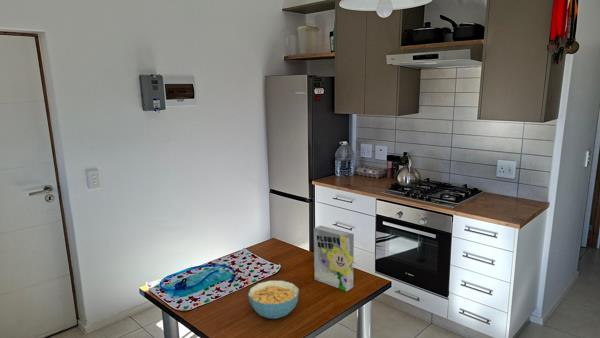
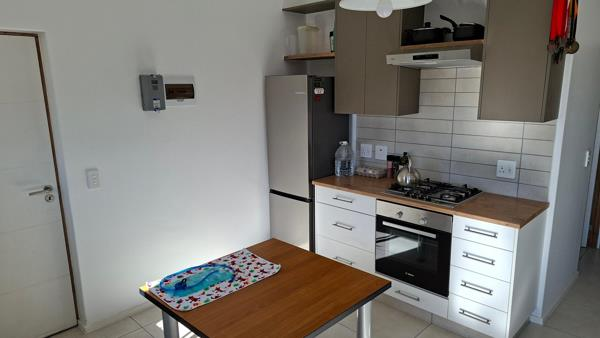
- cereal bowl (274, 303)
- cereal box (333, 257)
